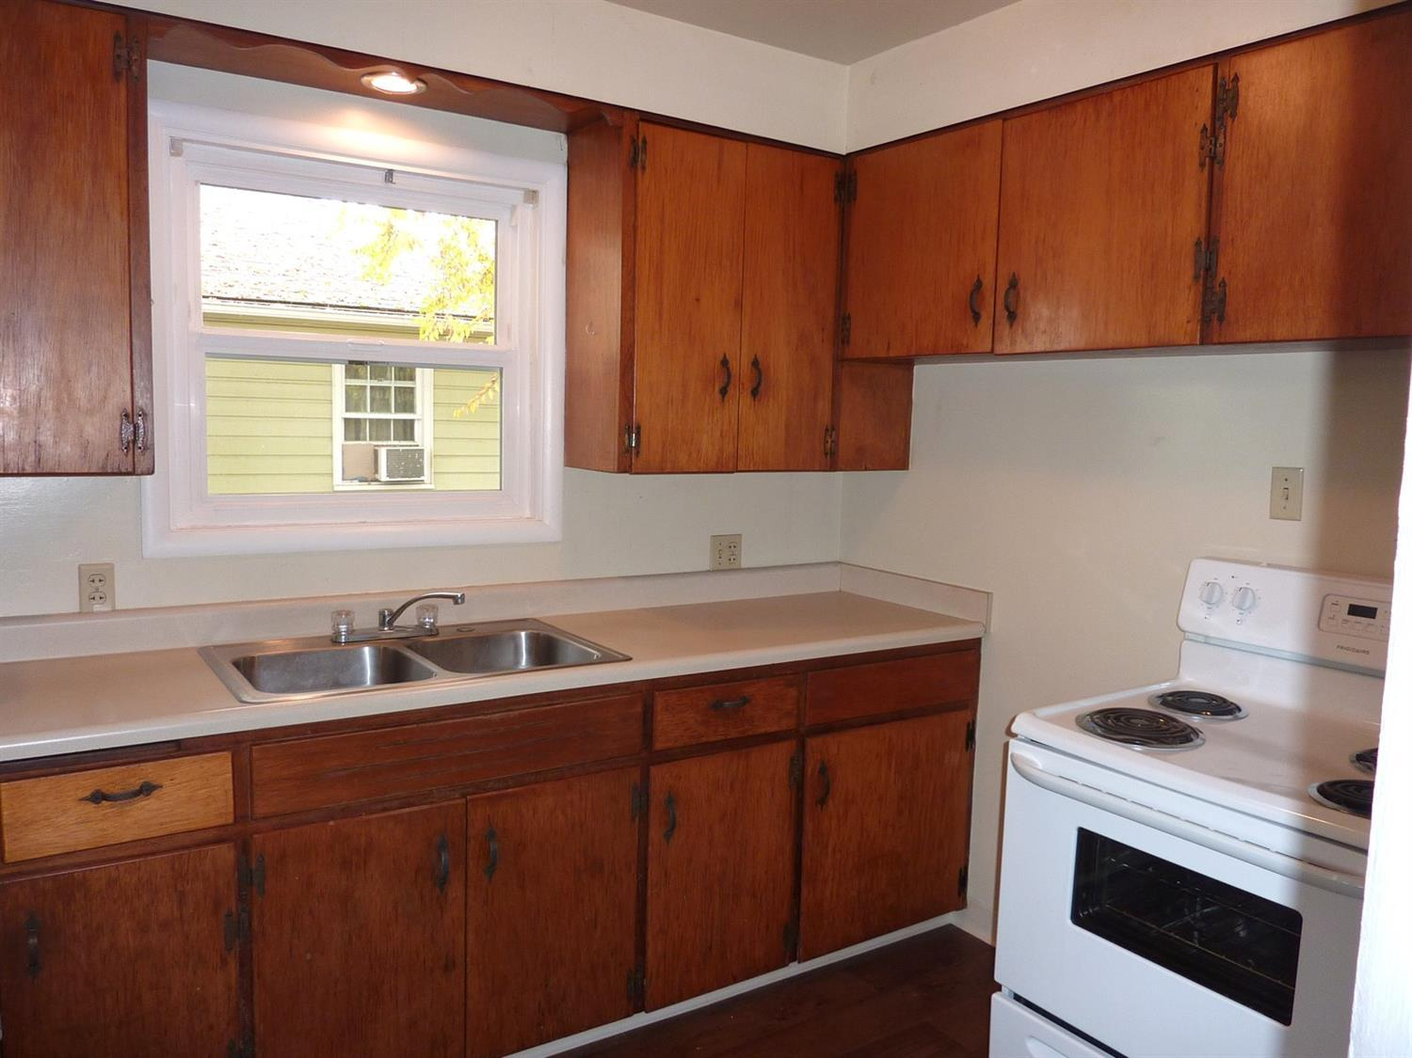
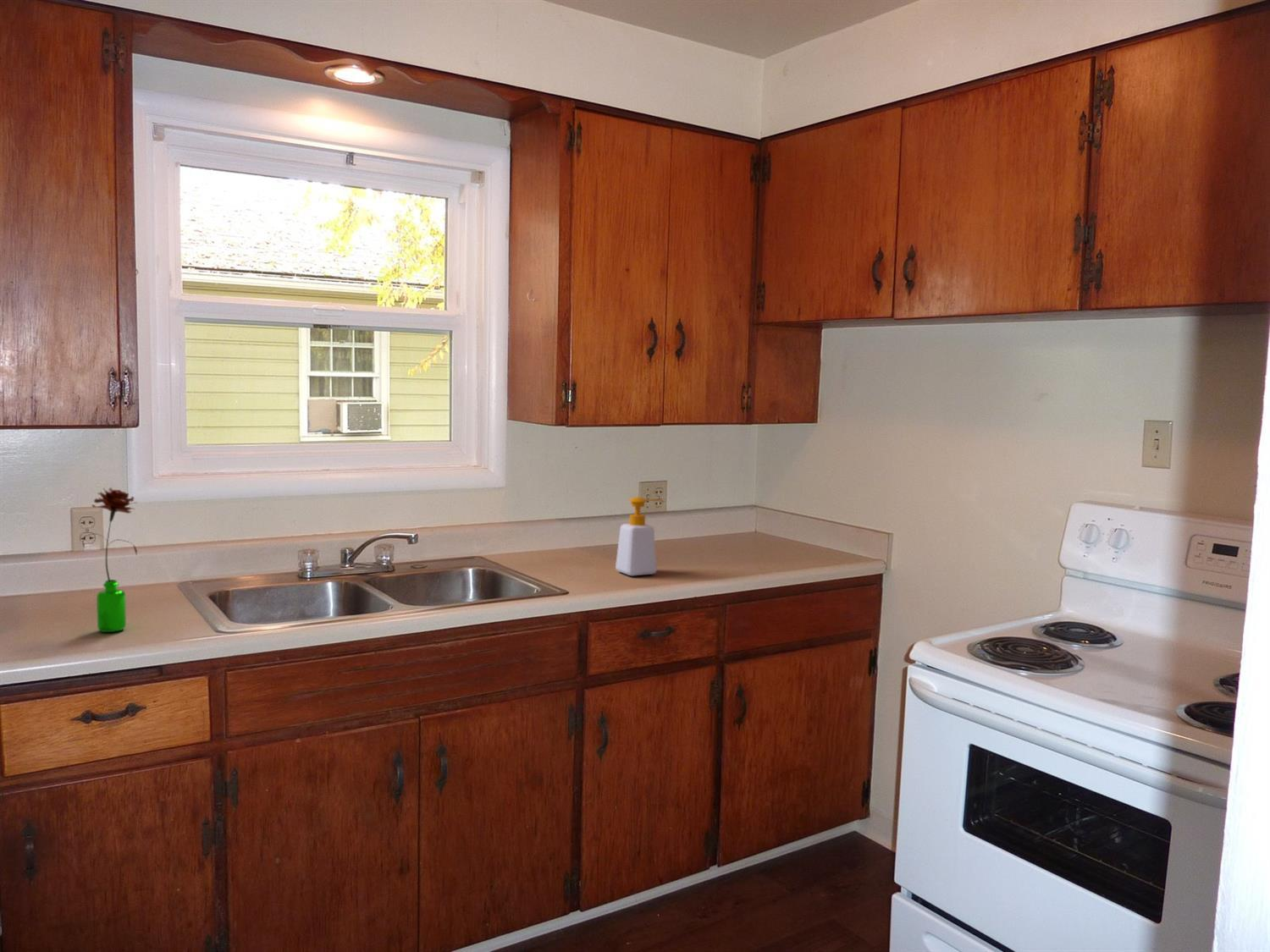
+ soap bottle (643, 534)
+ flower (107, 559)
